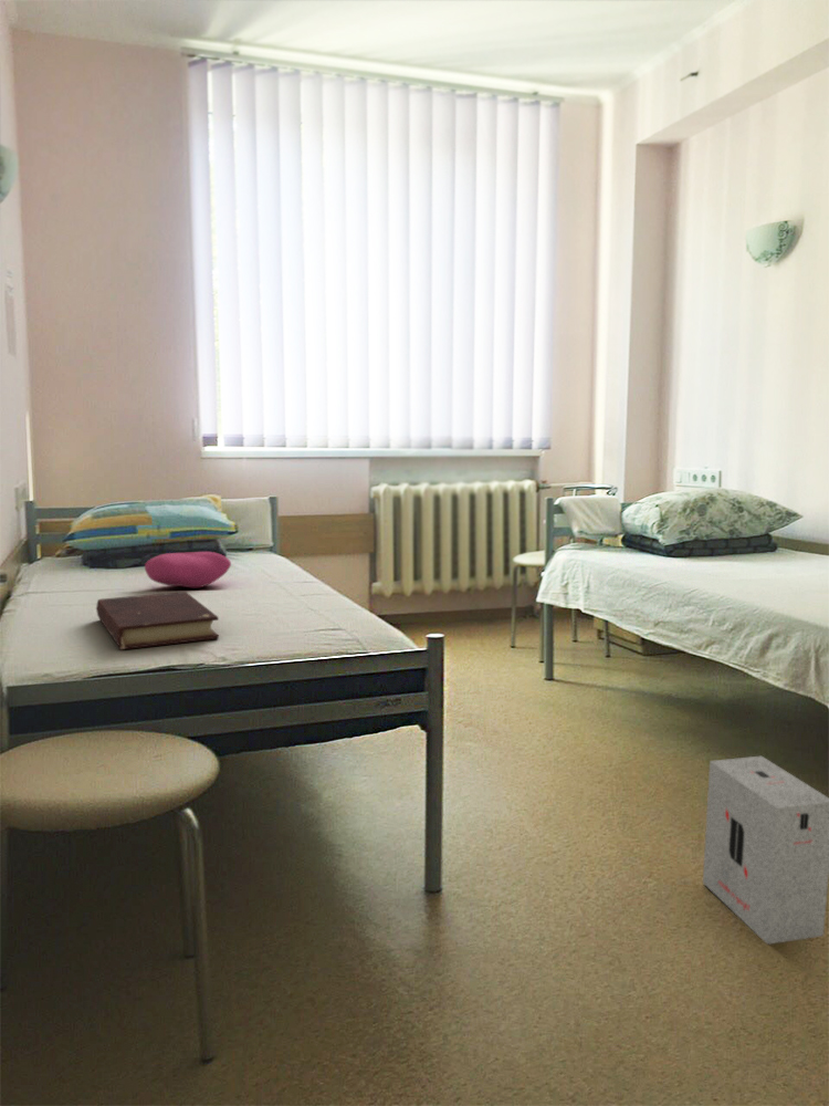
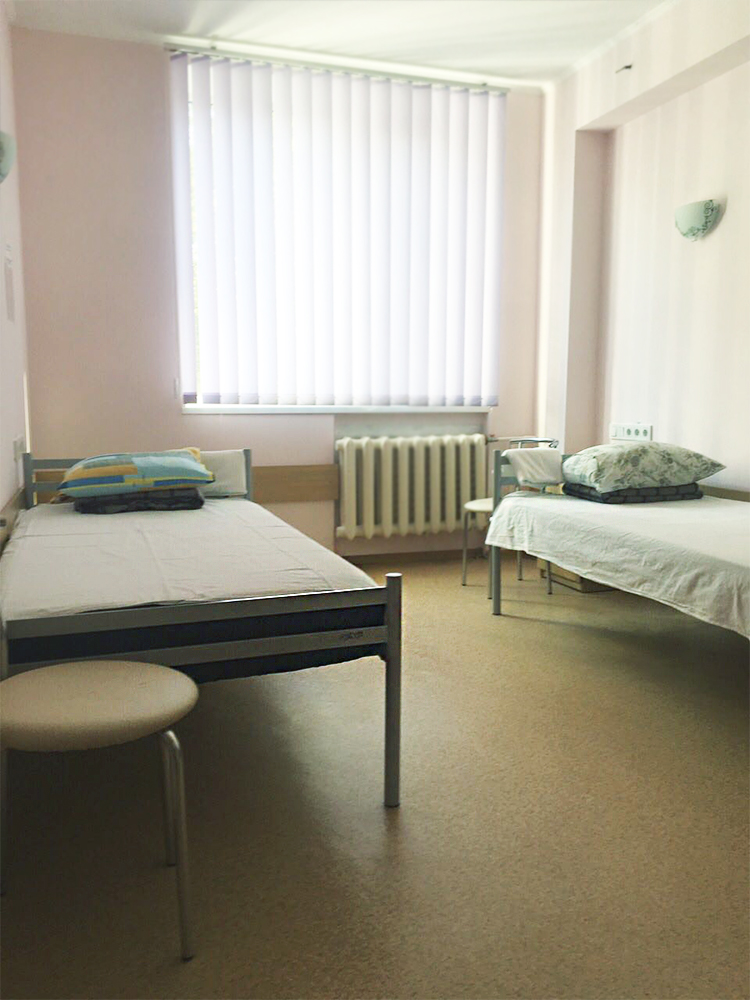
- cardboard box (764, 844)
- book (155, 617)
- cushion (188, 570)
